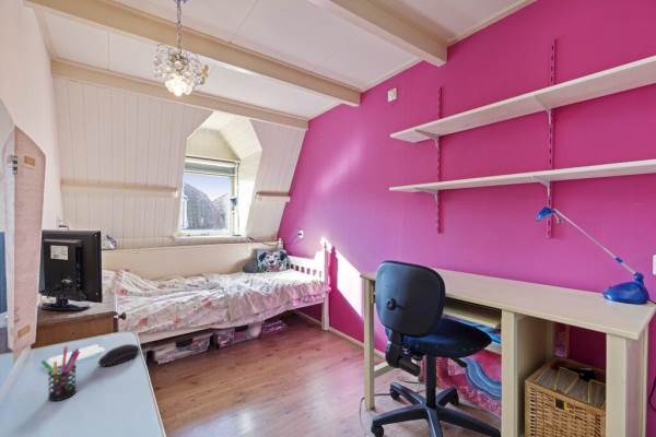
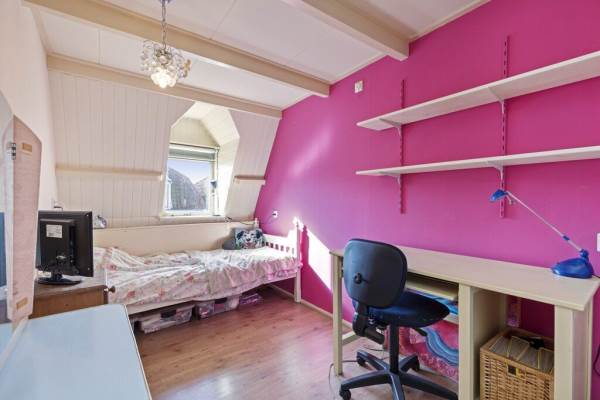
- pen holder (59, 371)
- smartphone (79, 354)
- computer mouse (119, 353)
